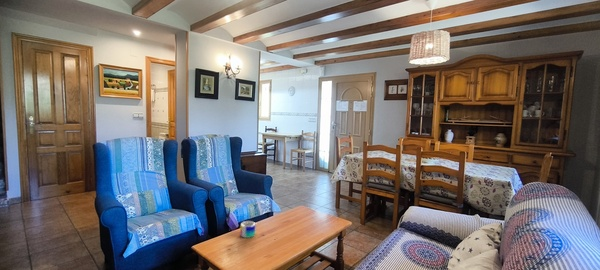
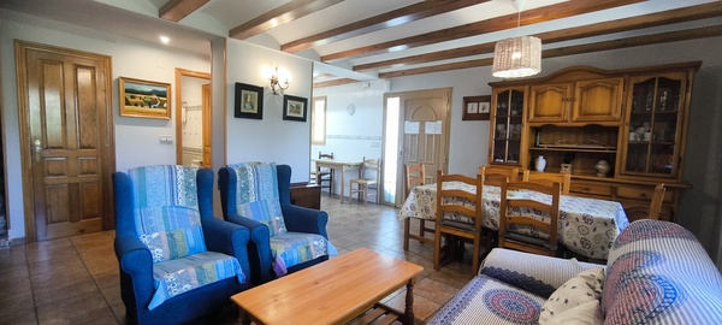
- mug (249, 228)
